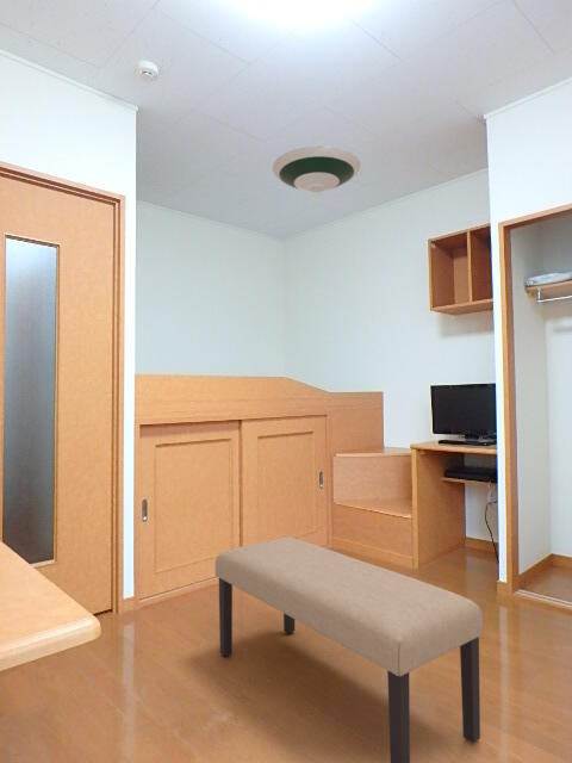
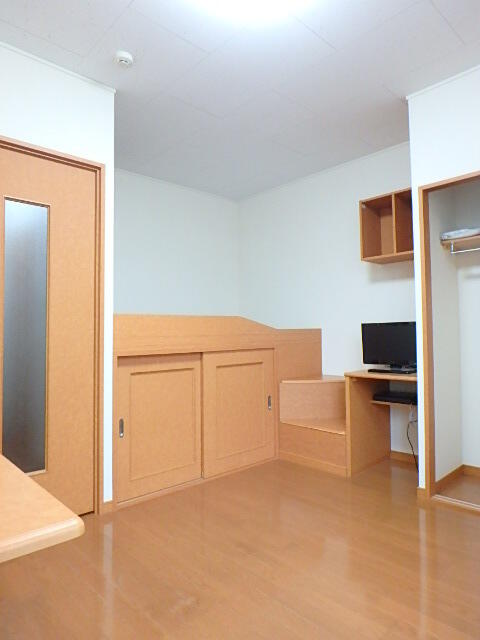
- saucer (316, 179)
- bench (329, 628)
